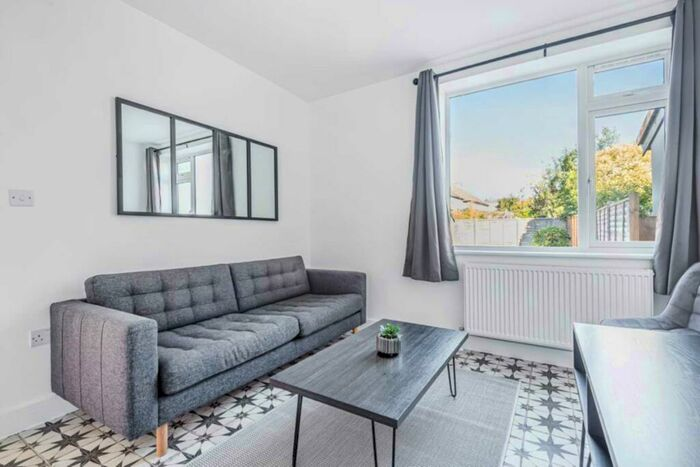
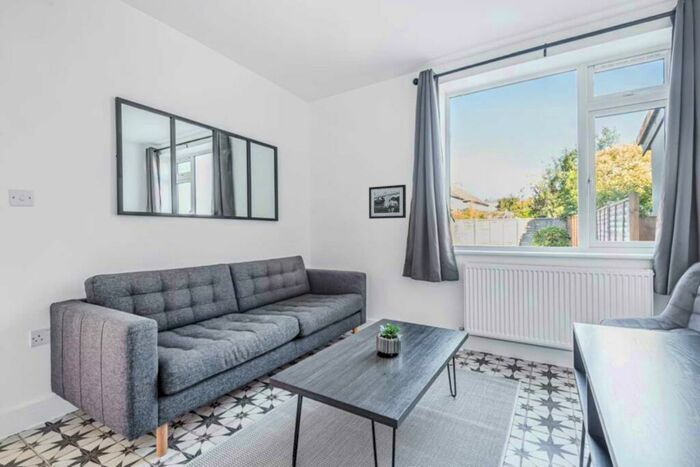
+ picture frame (386, 202)
